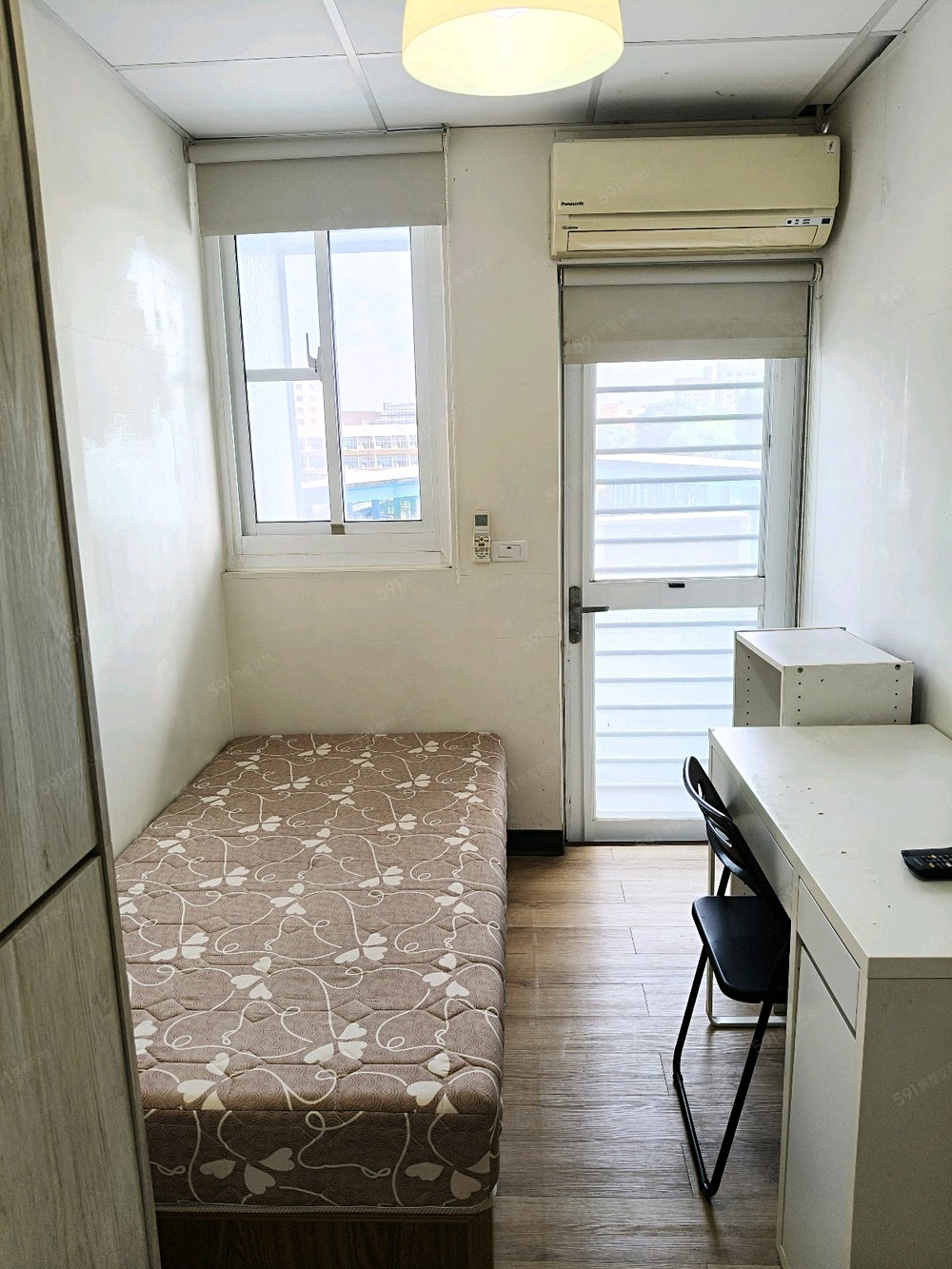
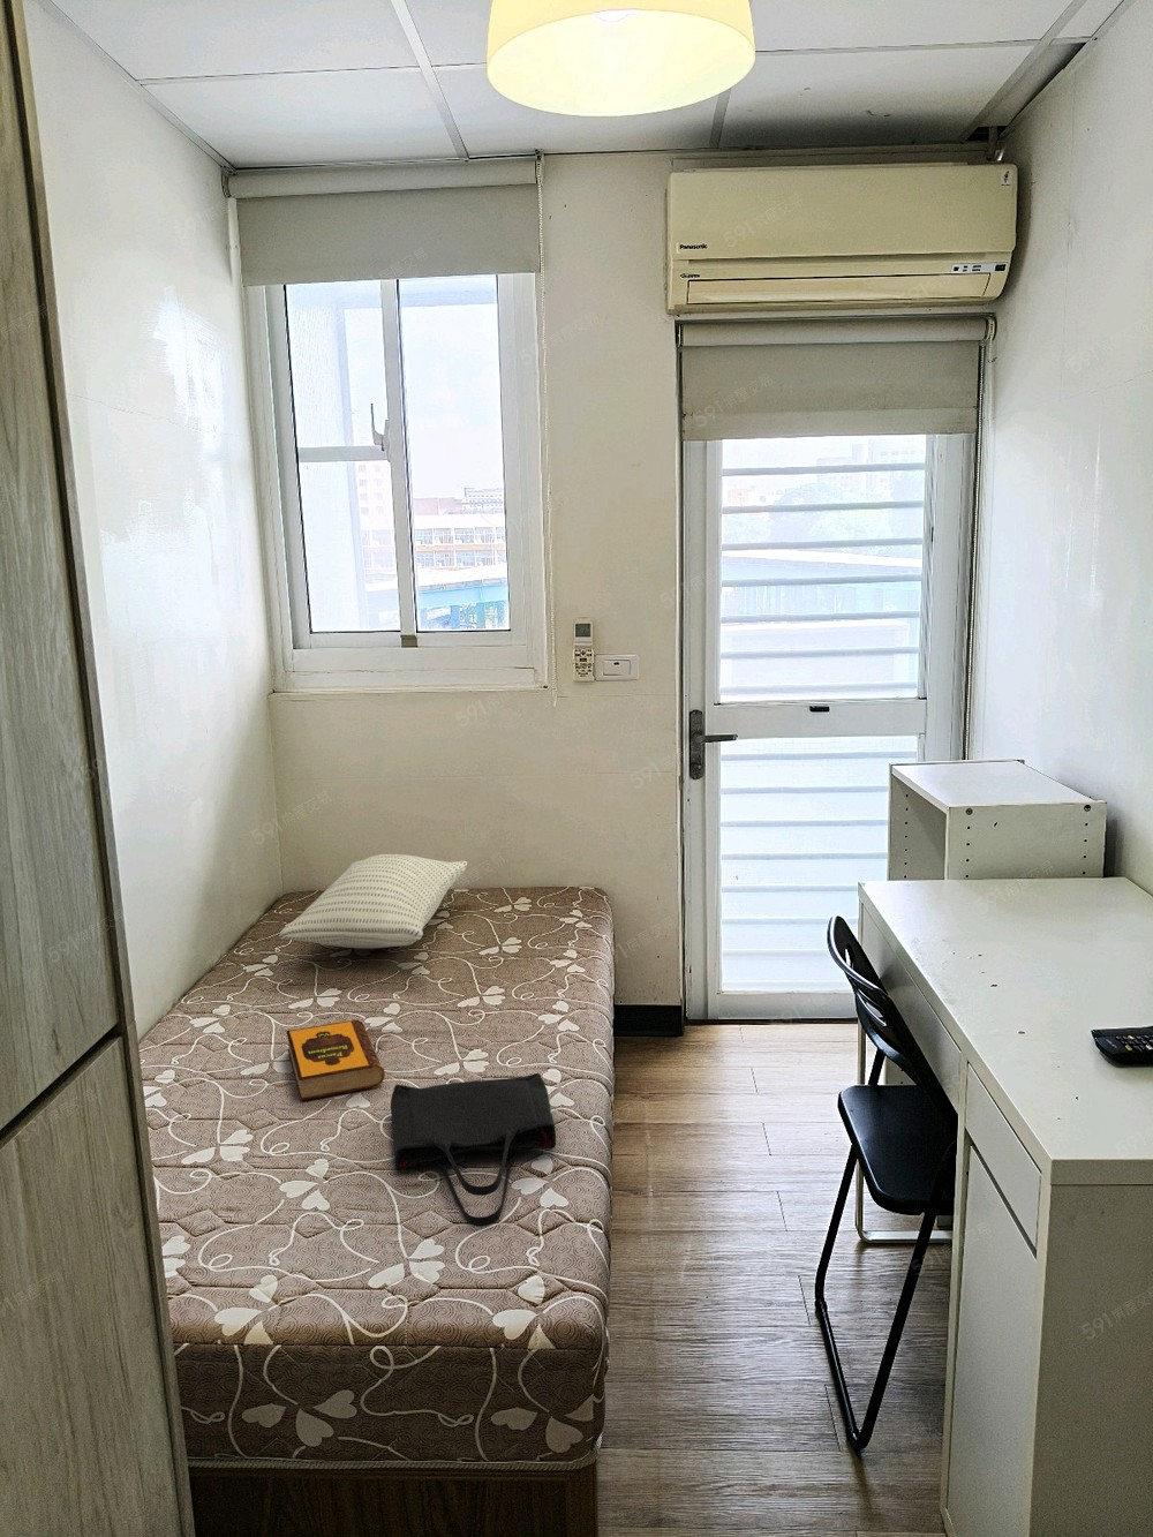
+ hardback book (334, 1057)
+ pillow (382, 900)
+ tote bag (474, 1141)
